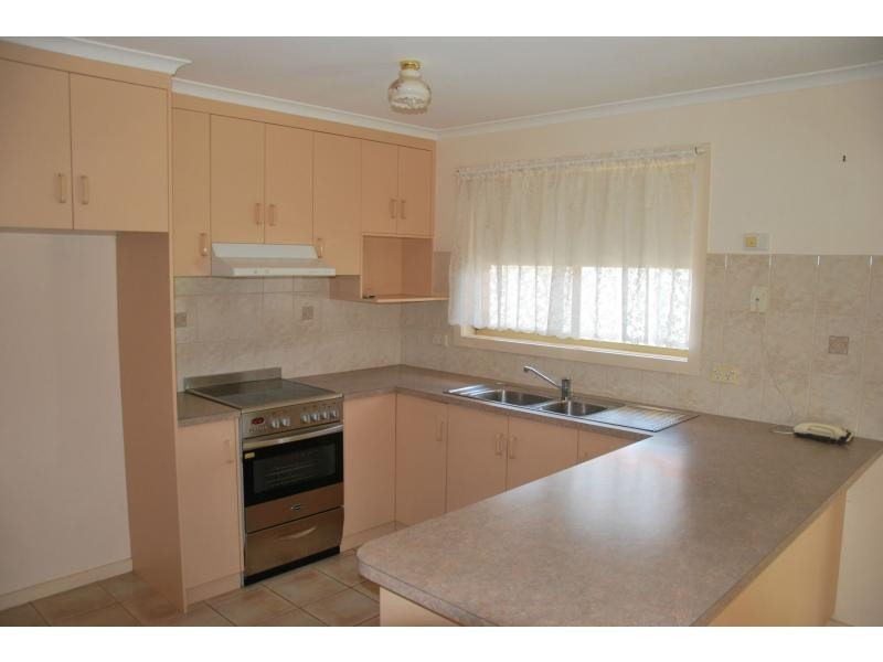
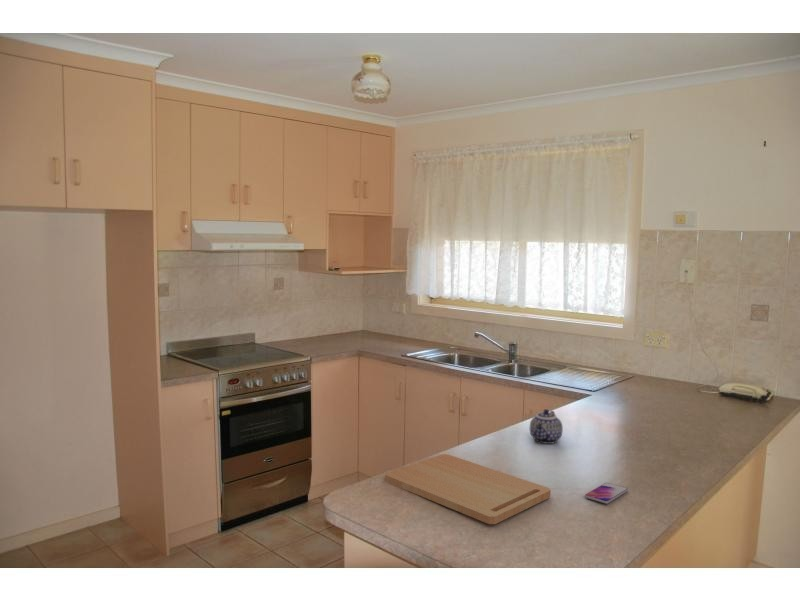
+ cutting board (465, 484)
+ smartphone (606, 492)
+ teapot (546, 425)
